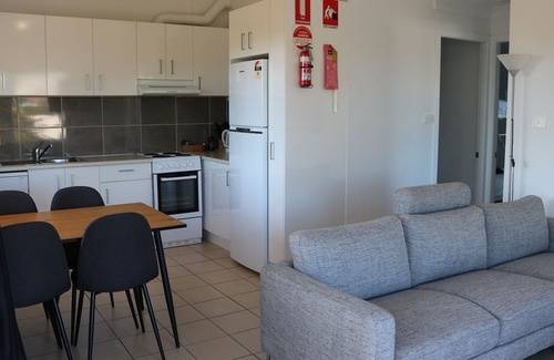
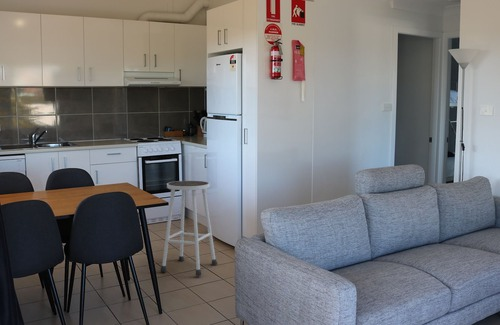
+ stool (183, 226)
